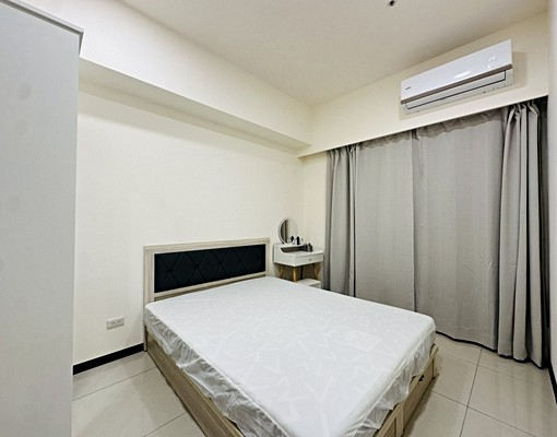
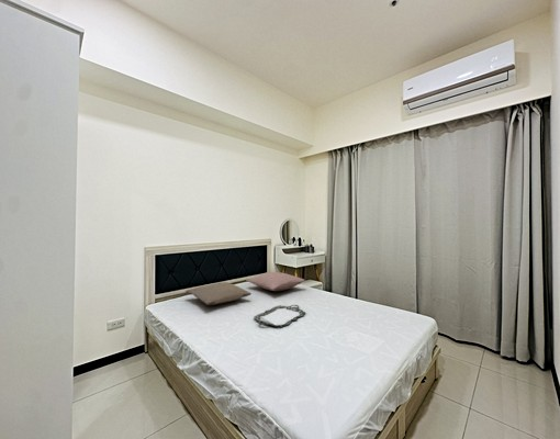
+ serving tray (278, 308)
+ pillow (217, 293)
+ pillow (275, 281)
